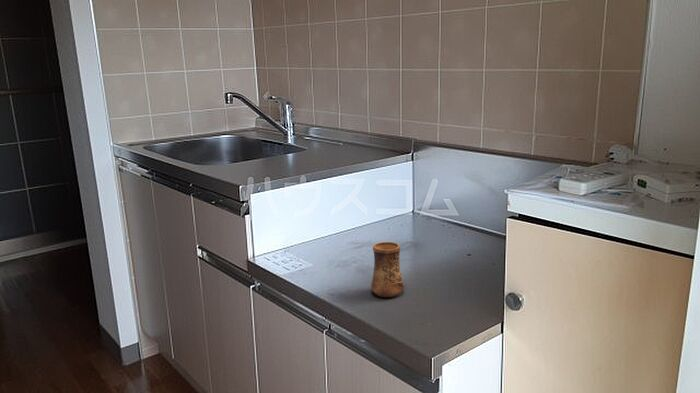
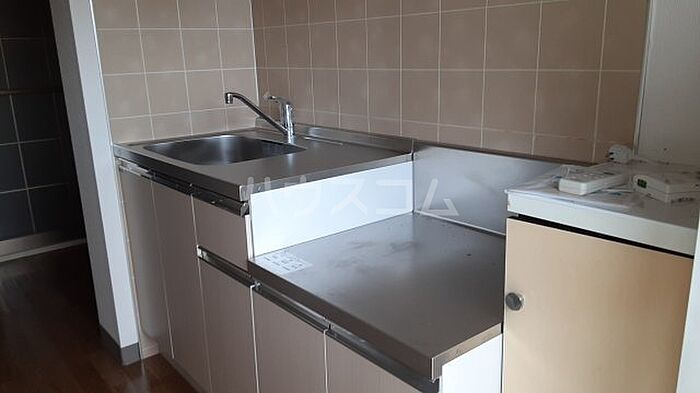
- cup (387, 269)
